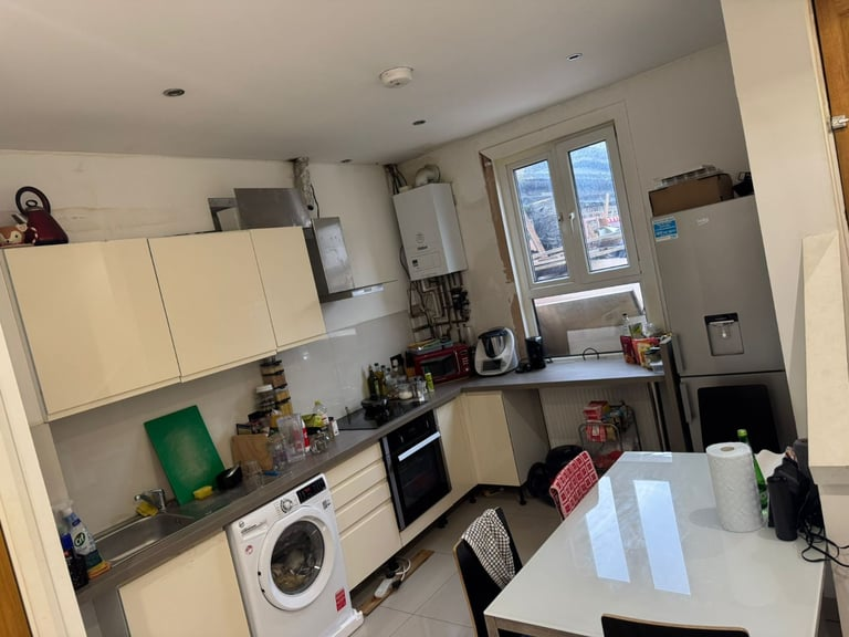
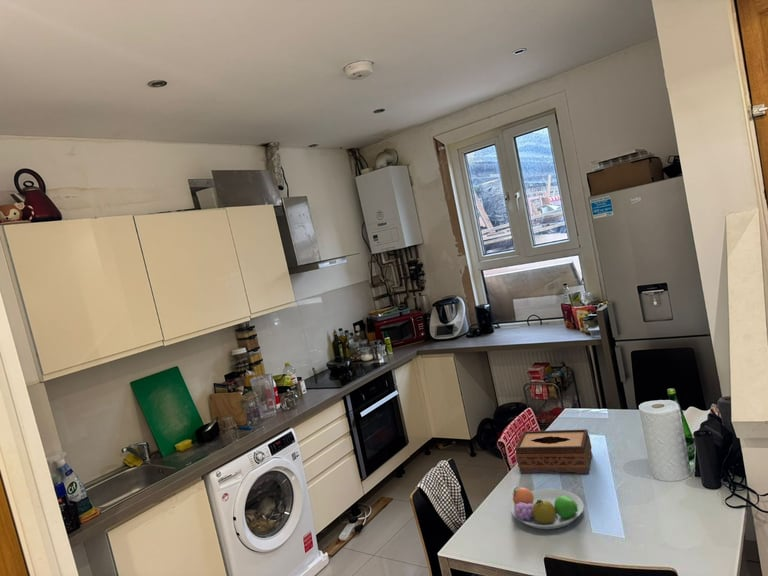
+ fruit bowl (546, 501)
+ tissue box (553, 451)
